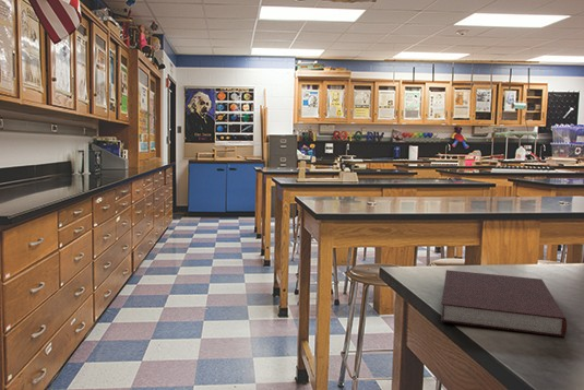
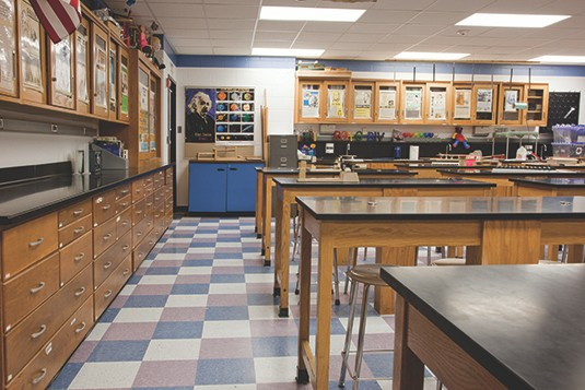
- notebook (497, 298)
